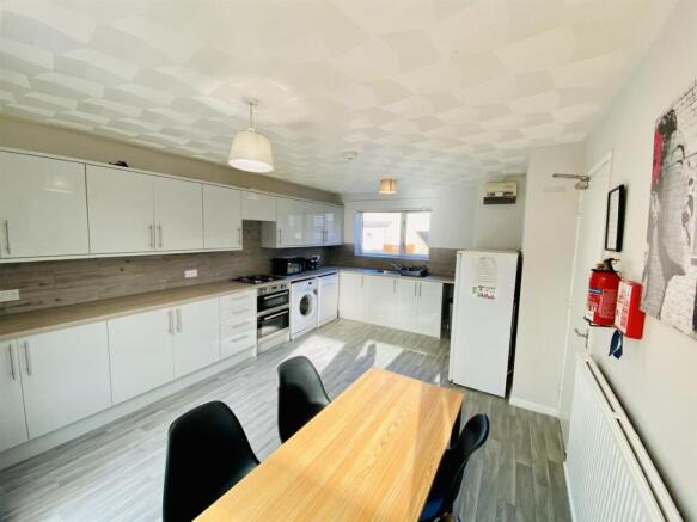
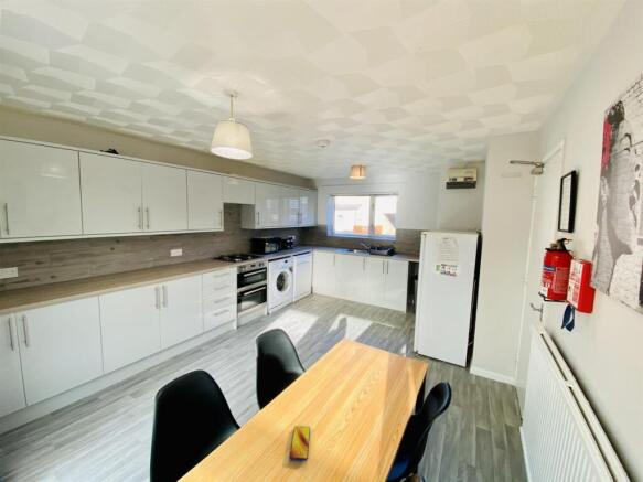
+ smartphone (300, 441)
